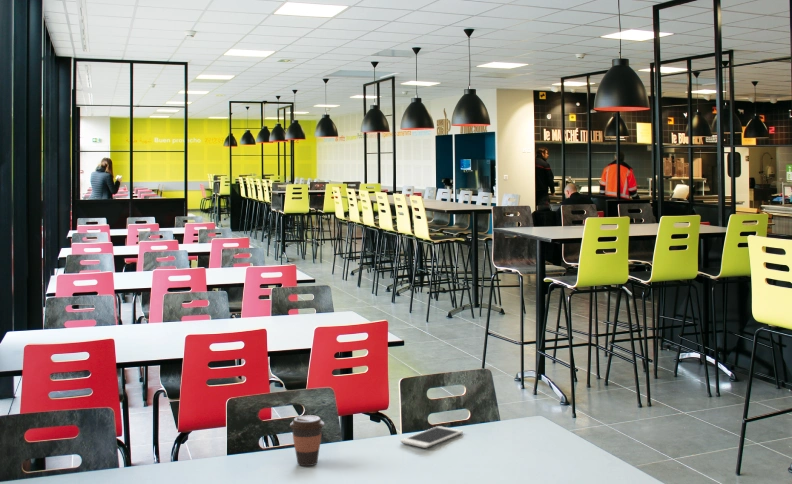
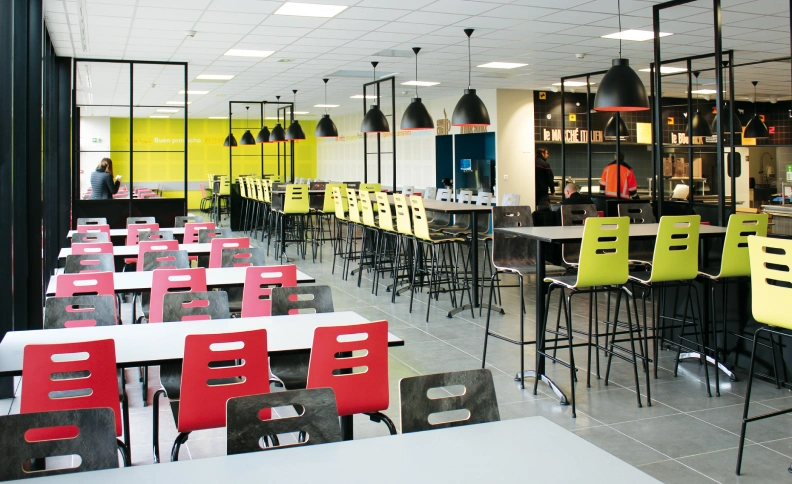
- cell phone (432, 436)
- coffee cup (307, 440)
